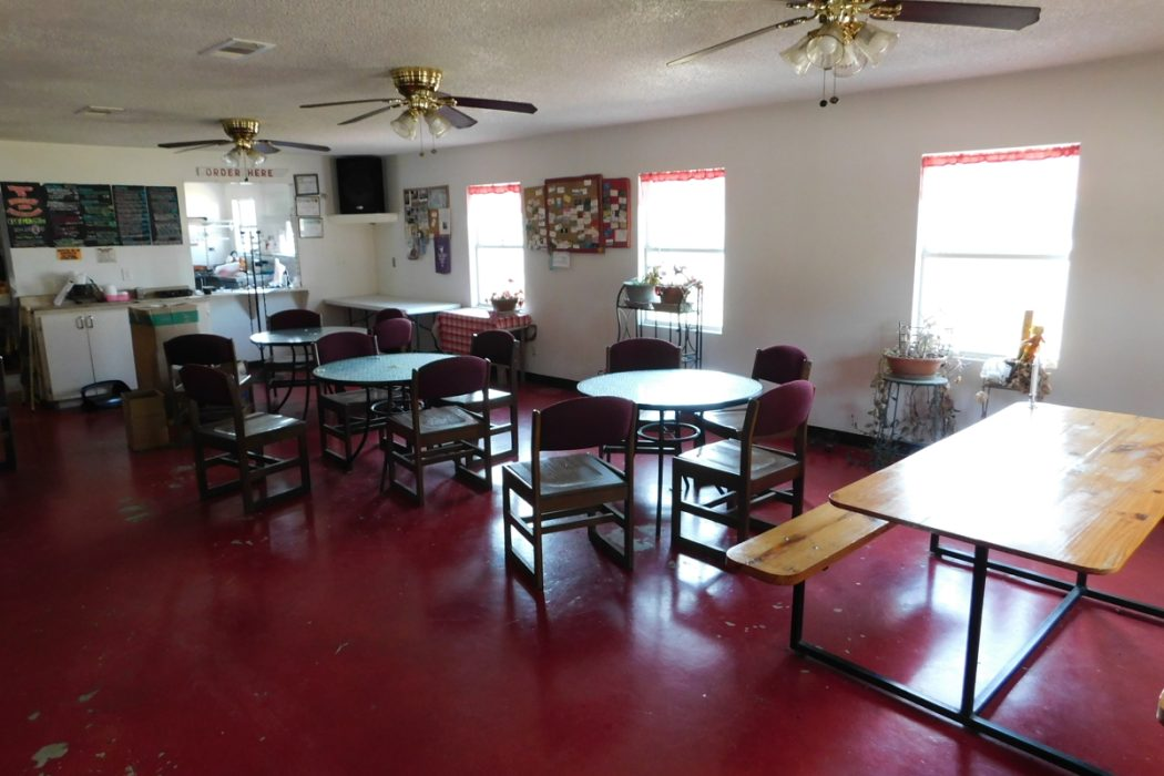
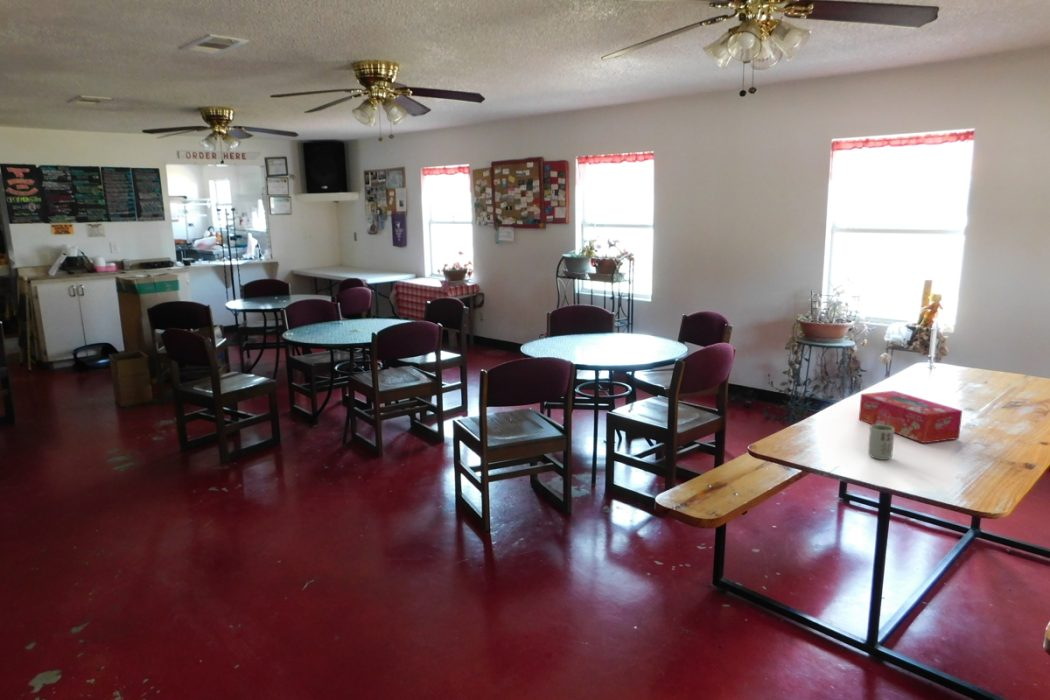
+ tissue box (907, 415)
+ cup (880, 442)
